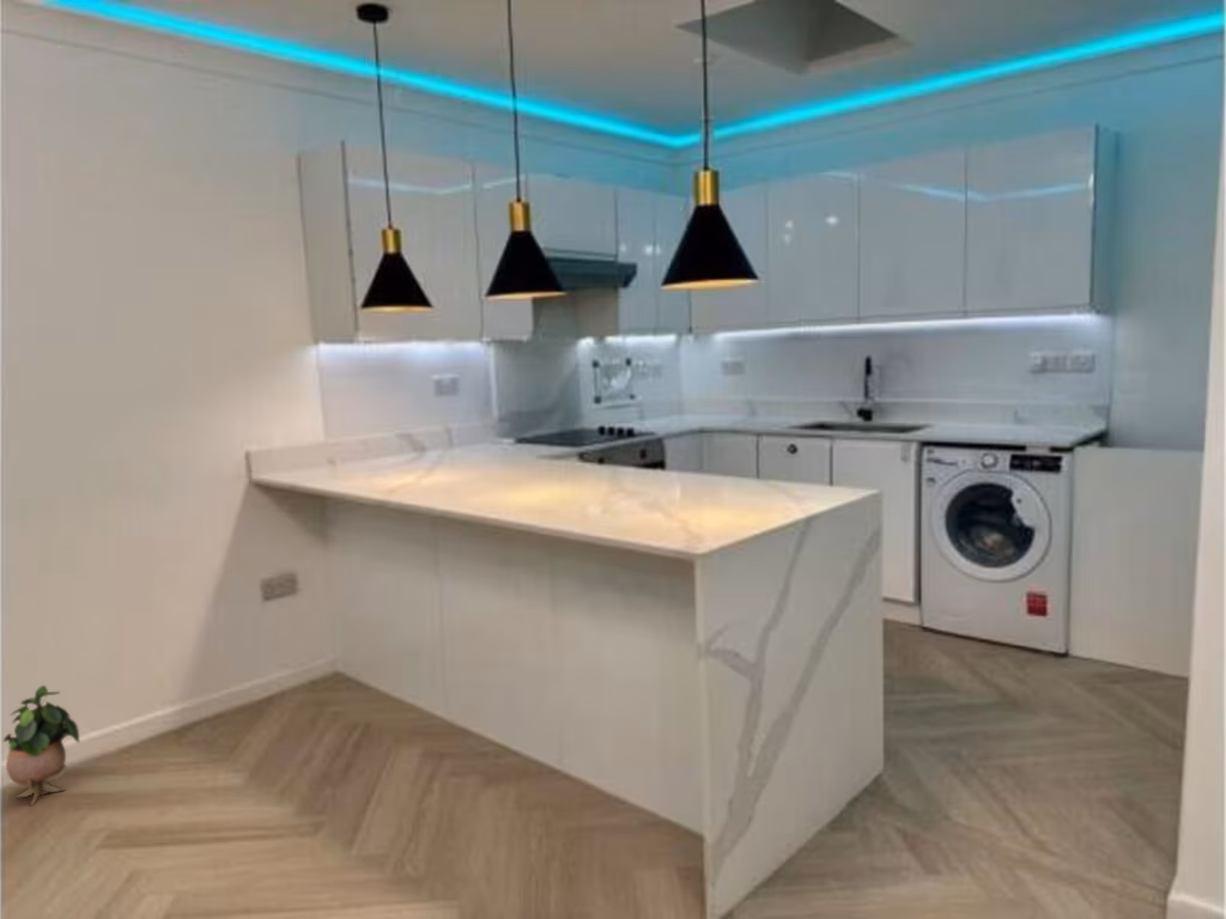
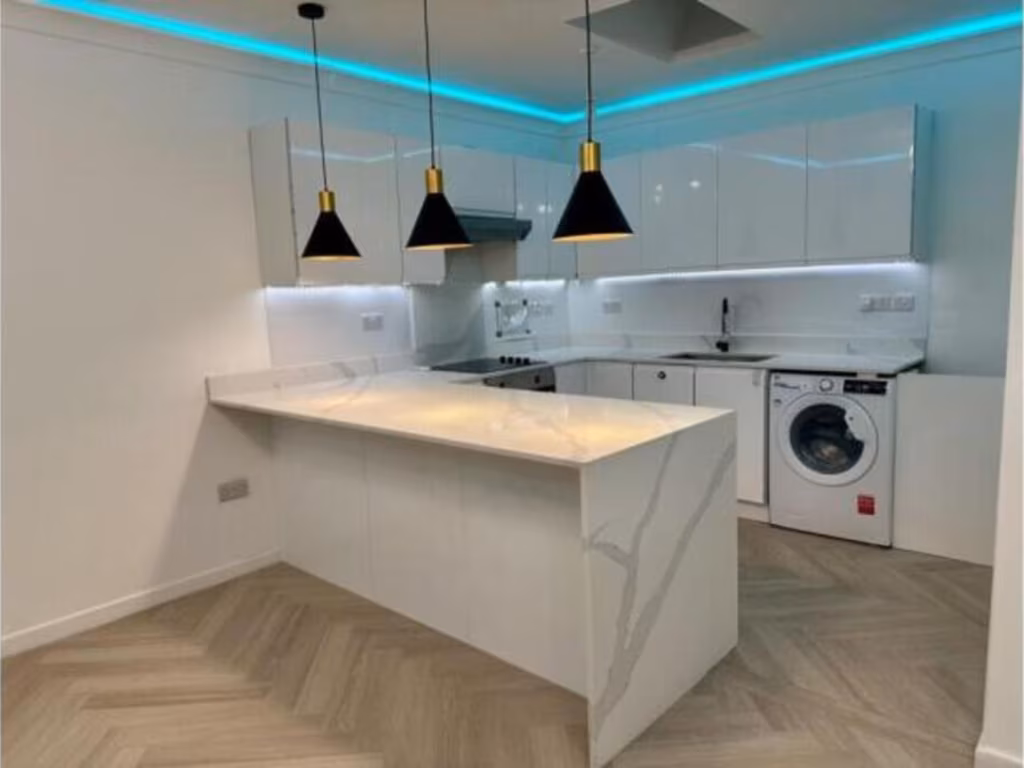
- potted plant (42, 741)
